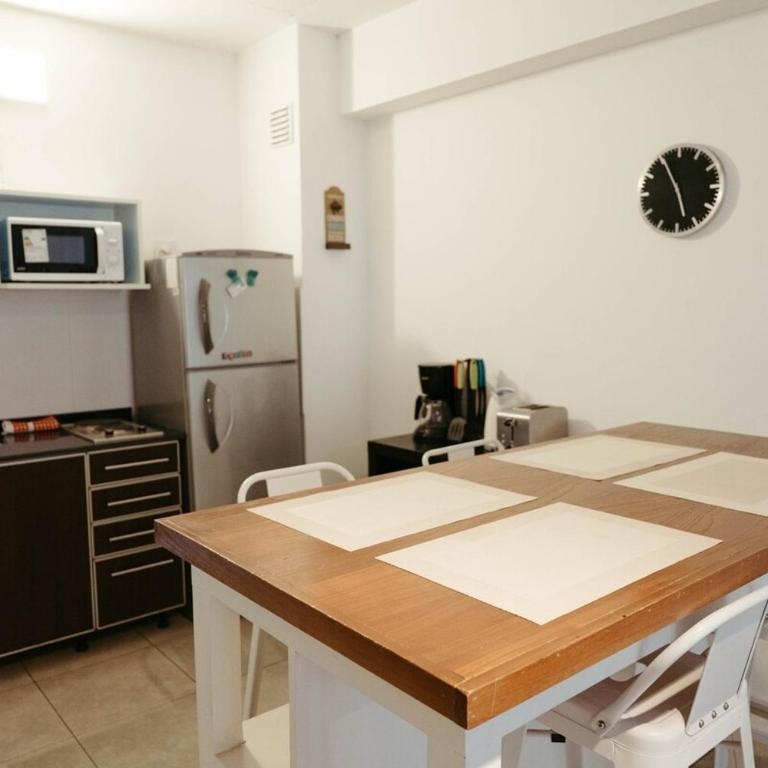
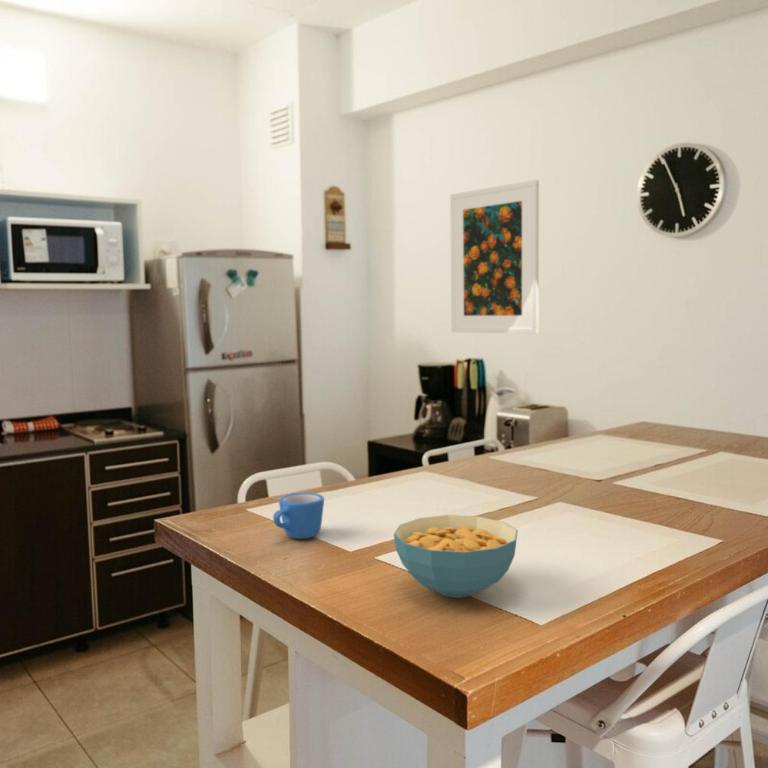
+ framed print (492, 260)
+ mug (296, 518)
+ cereal bowl (456, 561)
